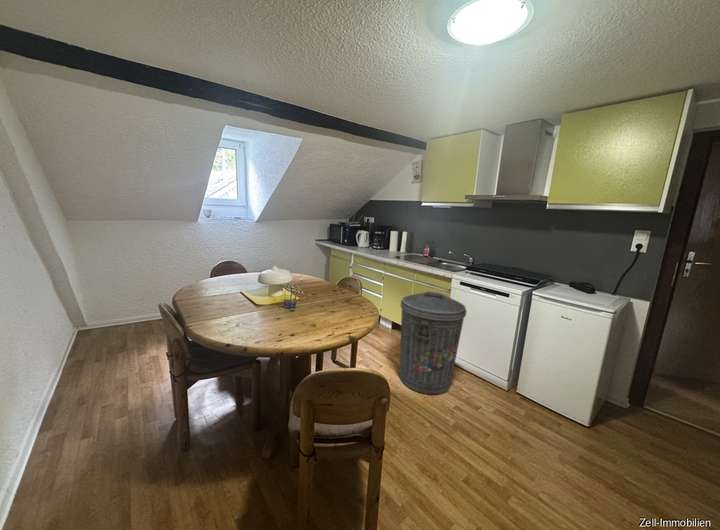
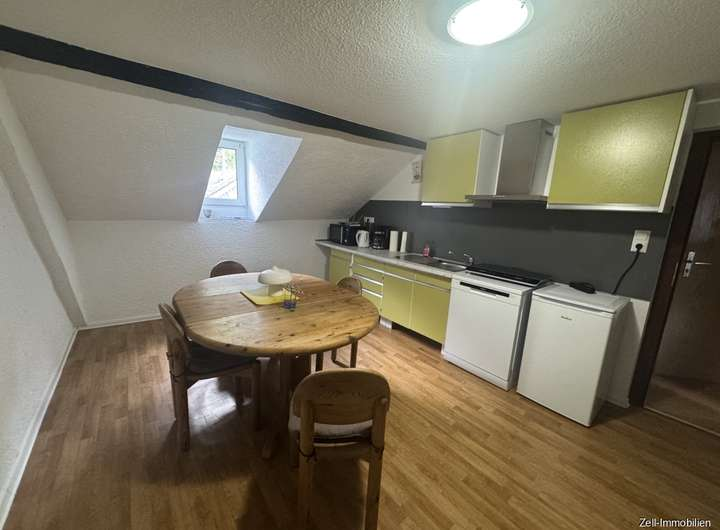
- trash can (429, 337)
